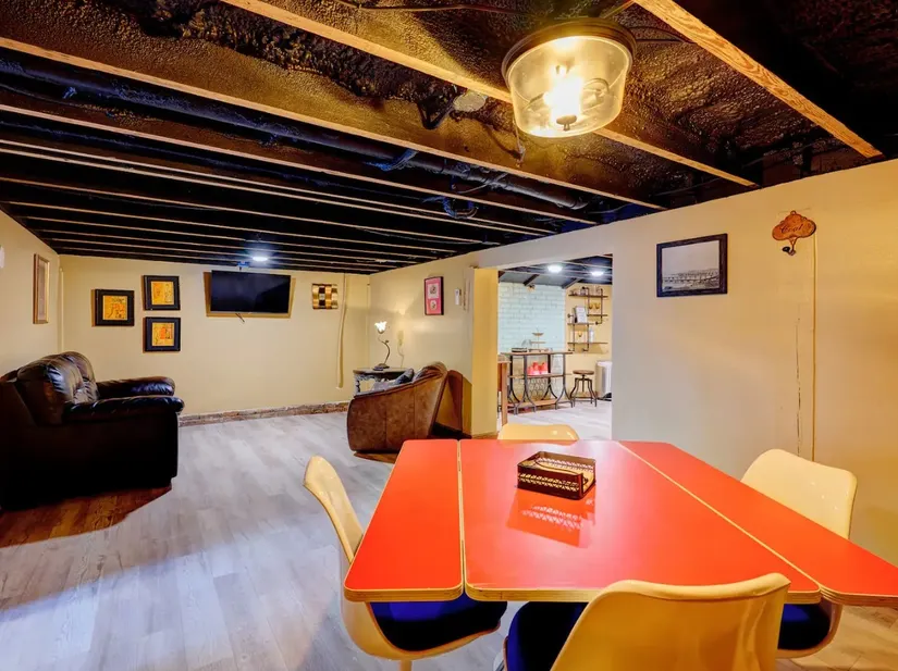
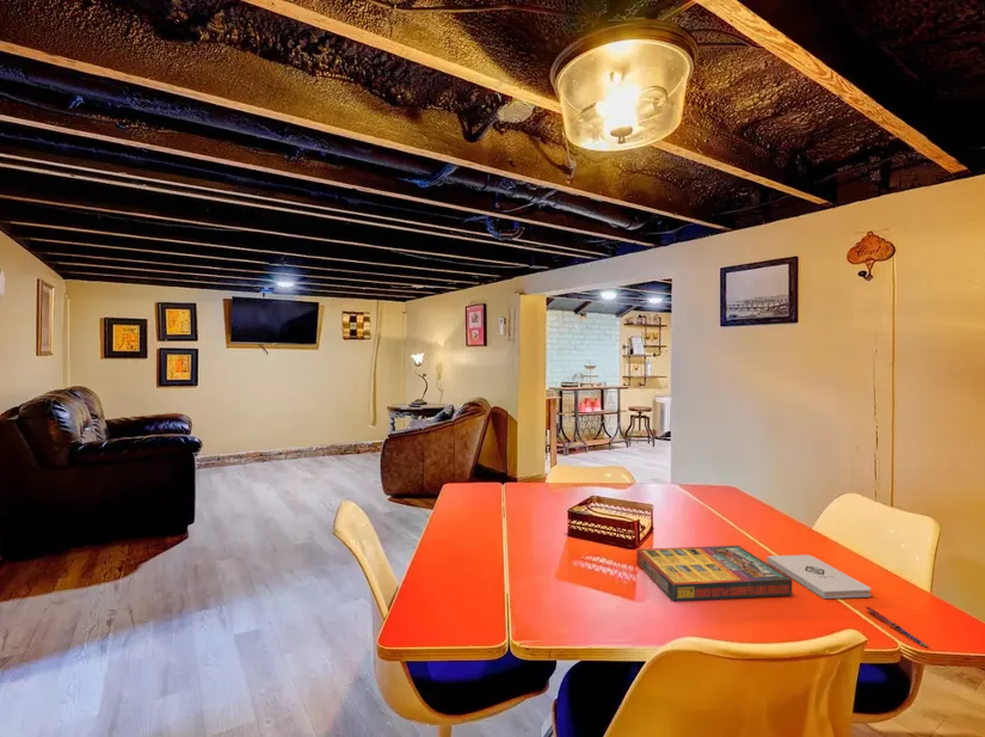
+ pen (894, 625)
+ game compilation box (708, 570)
+ notepad (815, 575)
